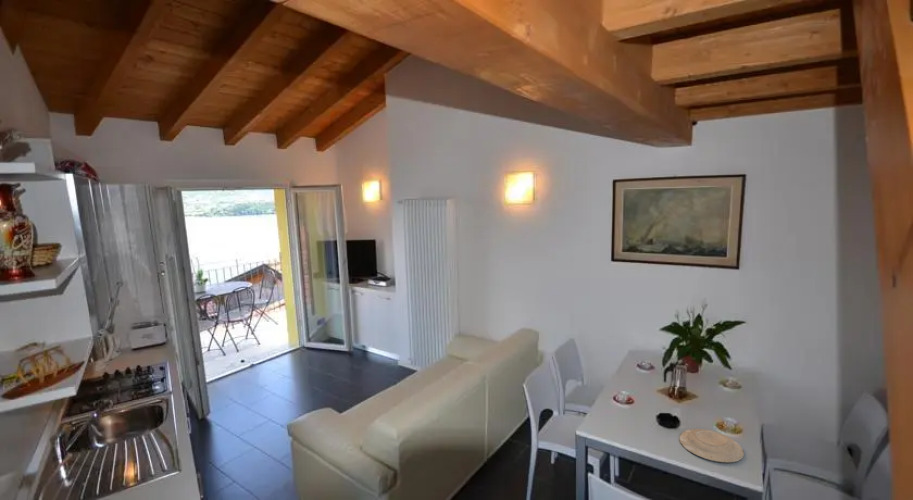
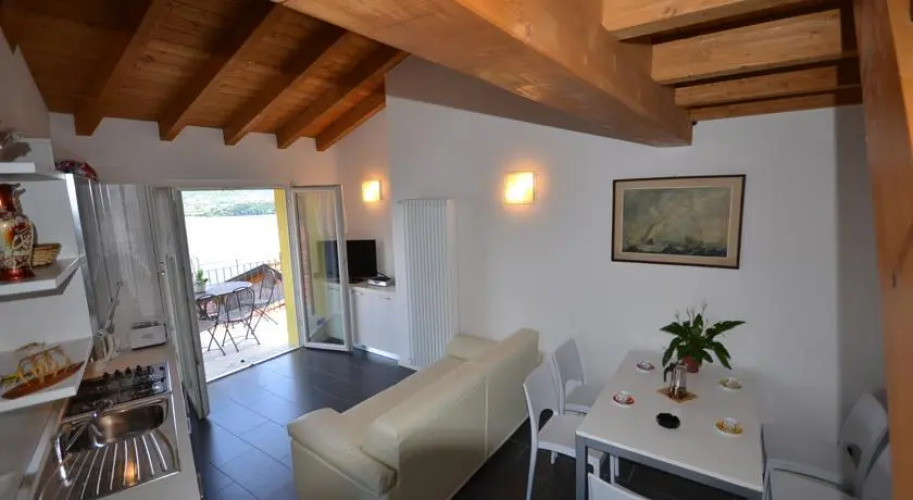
- plate (710, 441)
